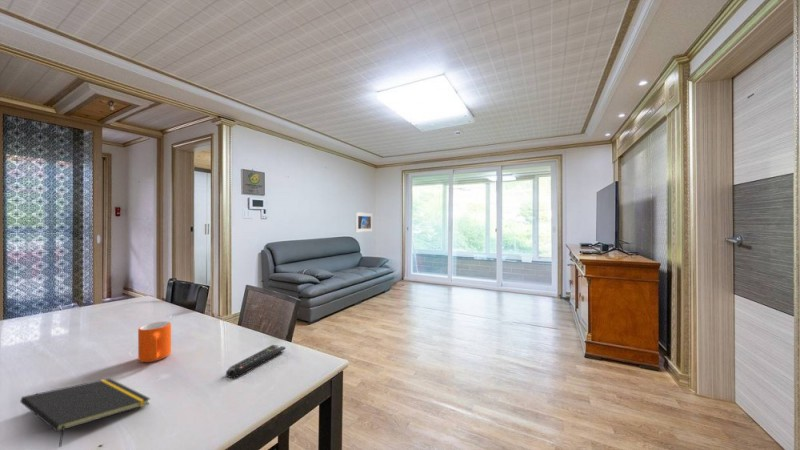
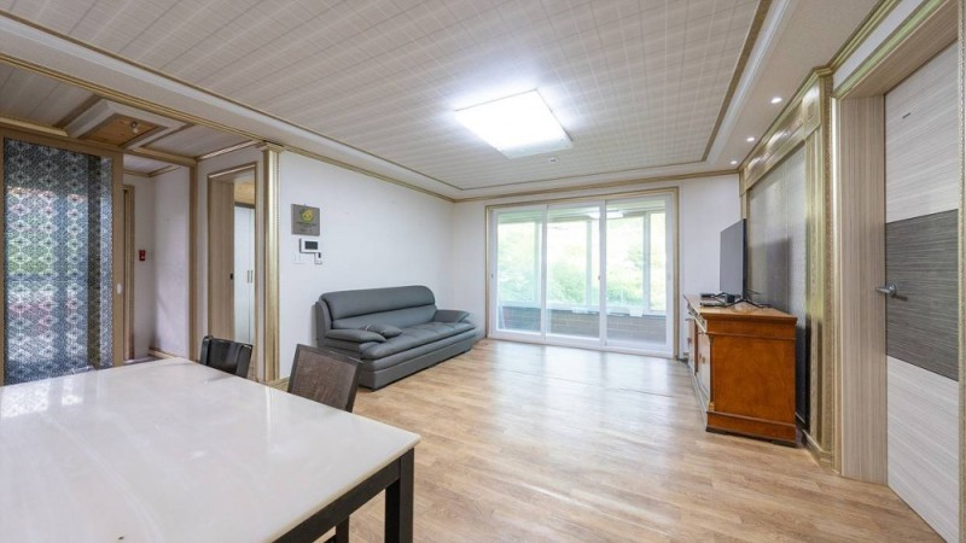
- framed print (364, 222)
- notepad (87, 400)
- mug (157, 342)
- remote control (258, 358)
